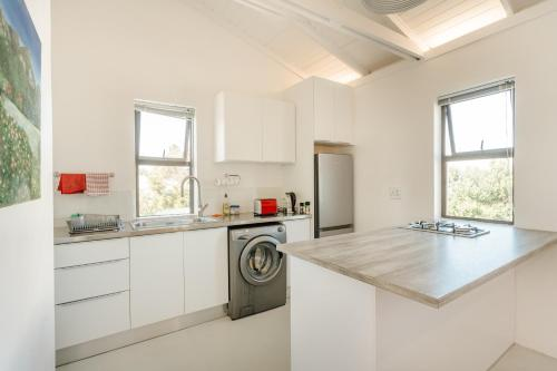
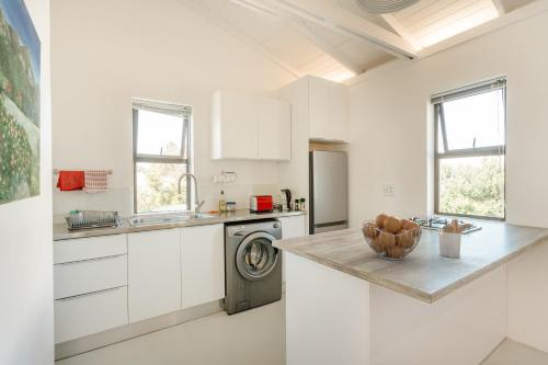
+ utensil holder (455, 238)
+ fruit basket (390, 236)
